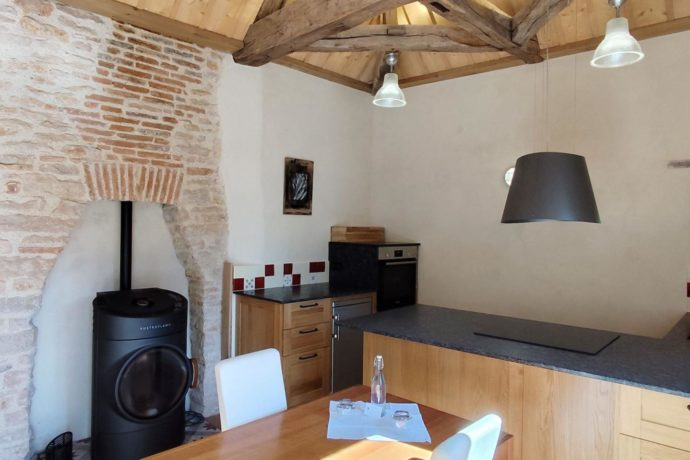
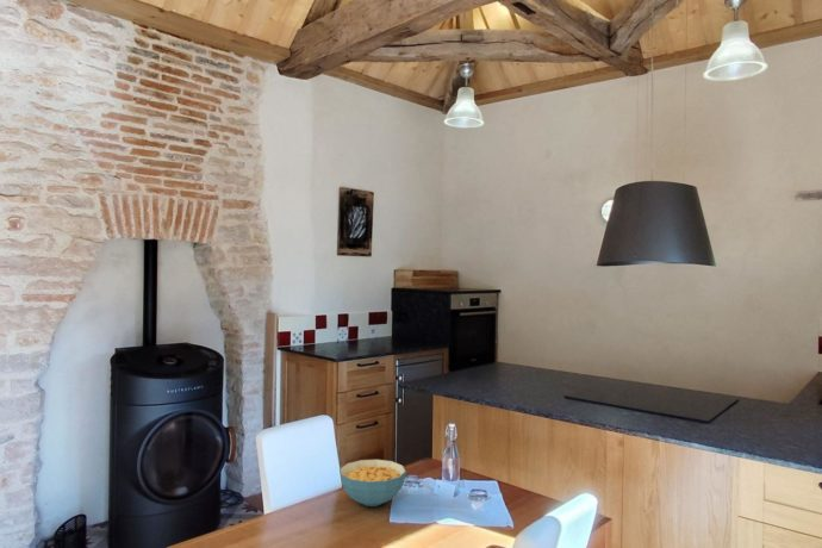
+ cereal bowl (372, 486)
